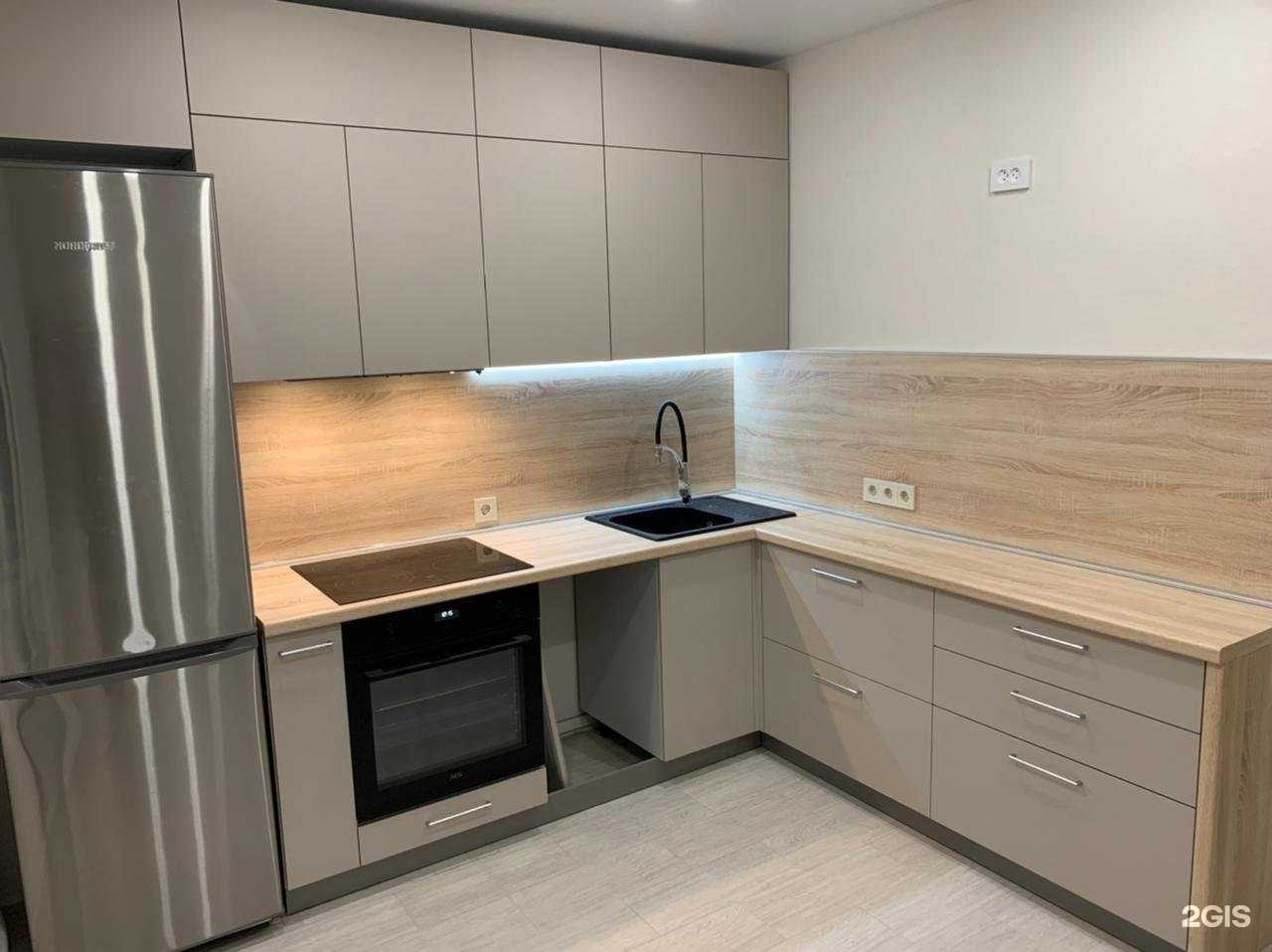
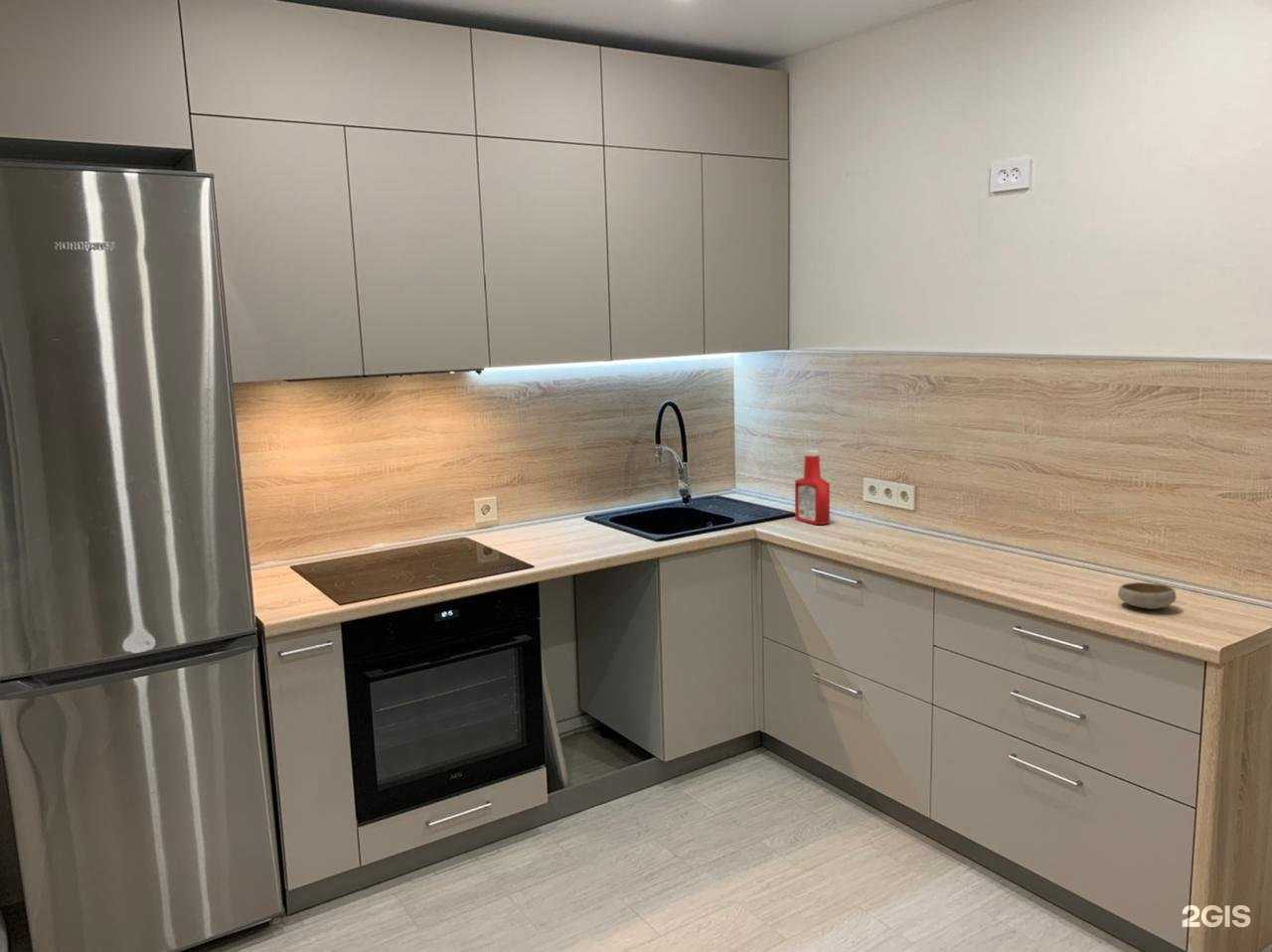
+ soap bottle (812, 486)
+ bowl (1146, 596)
